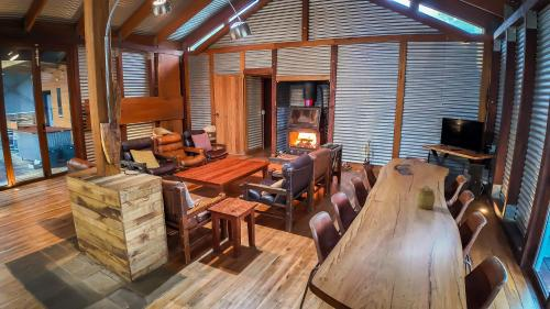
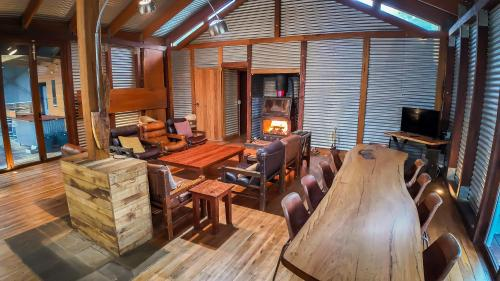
- jar (426, 196)
